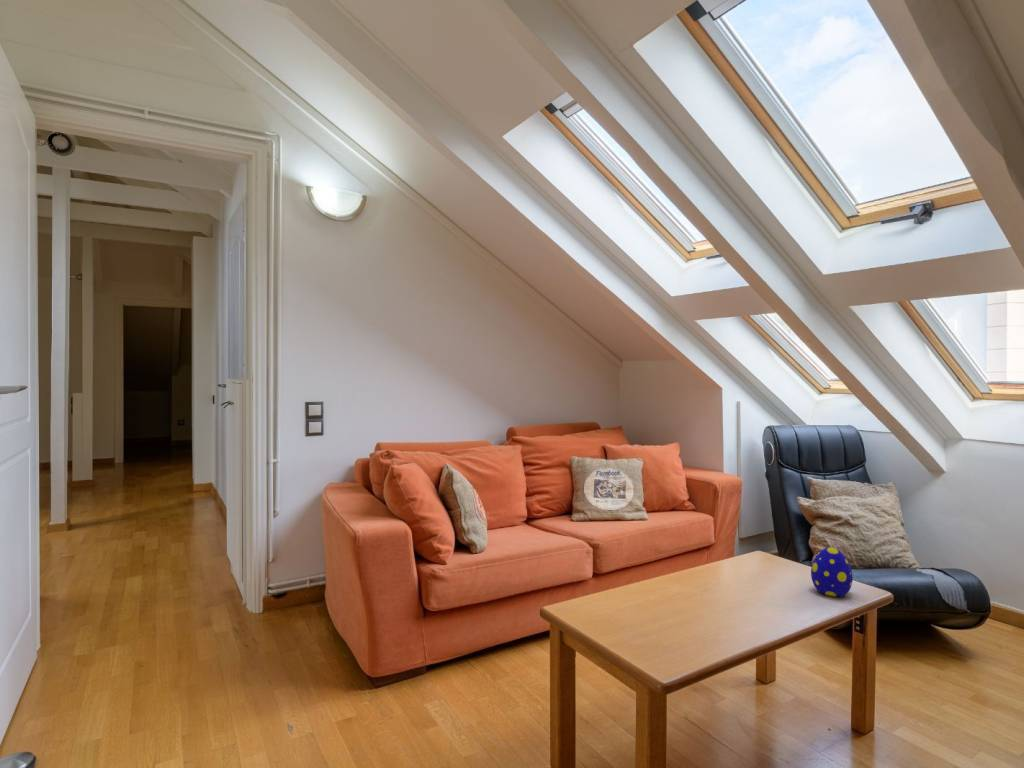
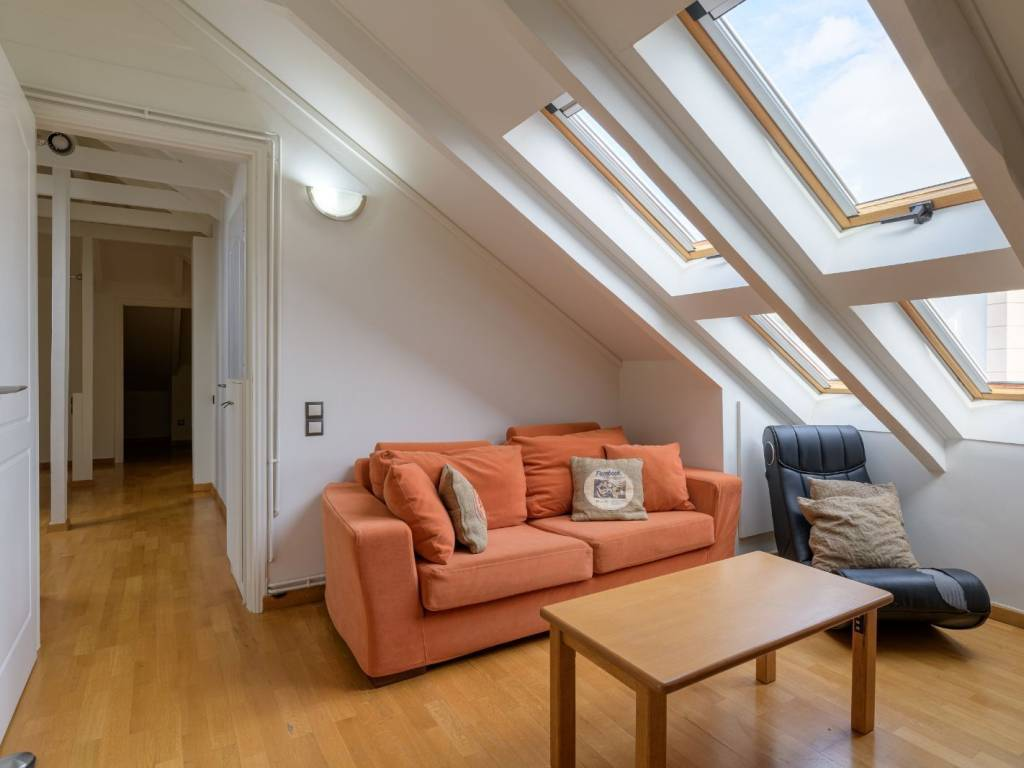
- decorative egg (831, 570)
